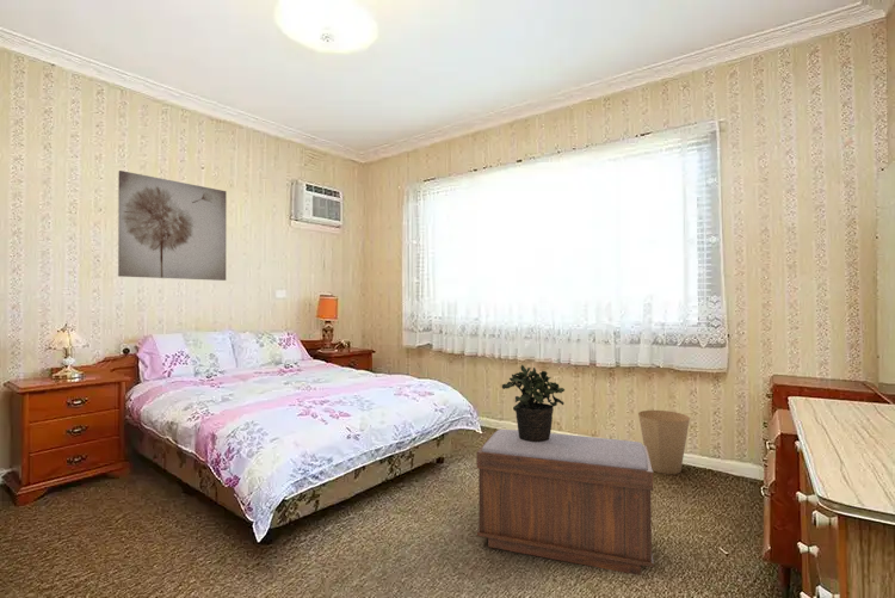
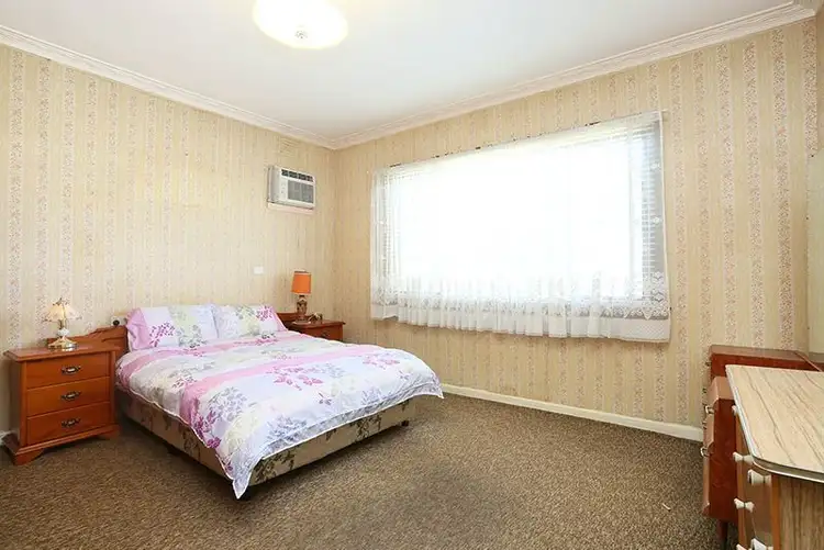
- potted plant (530, 400)
- trash can (663, 442)
- bench (563, 492)
- wall art (177, 229)
